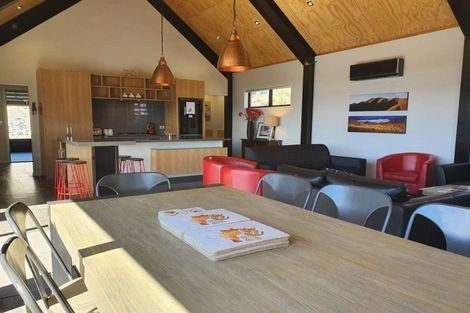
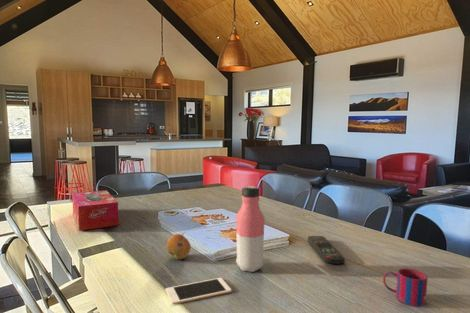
+ remote control (324, 248)
+ mug (404, 285)
+ tissue box (94, 208)
+ fruit (178, 246)
+ water bottle (250, 227)
+ cell phone (198, 290)
